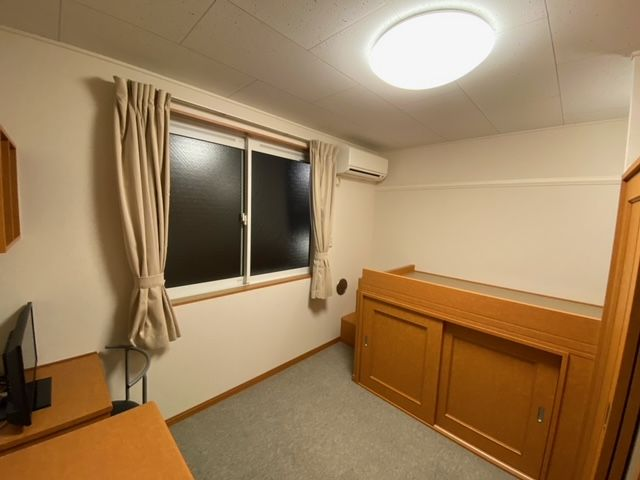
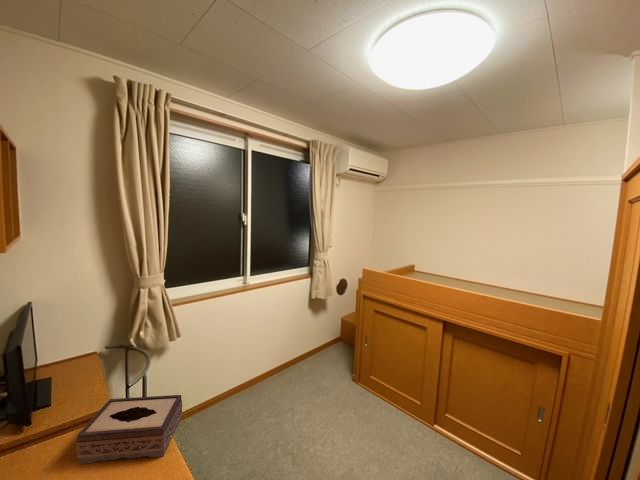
+ tissue box (135, 425)
